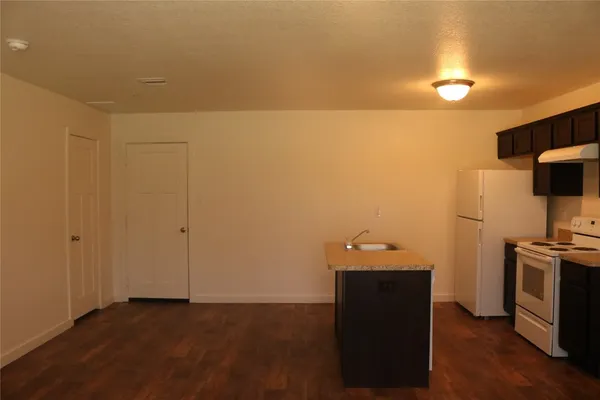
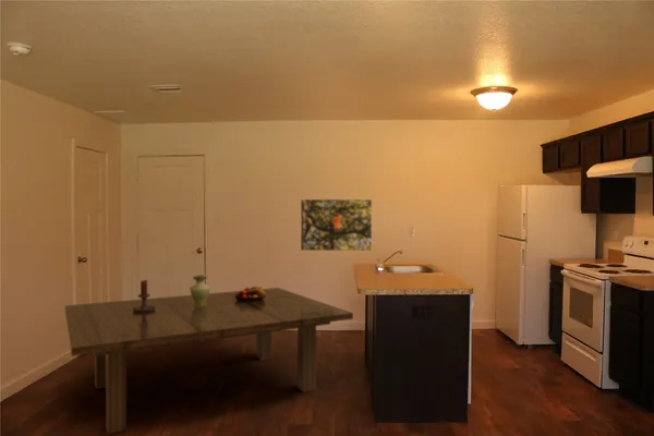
+ dining table (204, 340)
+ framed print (336, 225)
+ vase (199, 290)
+ fruit bowl (250, 292)
+ candle holder (143, 294)
